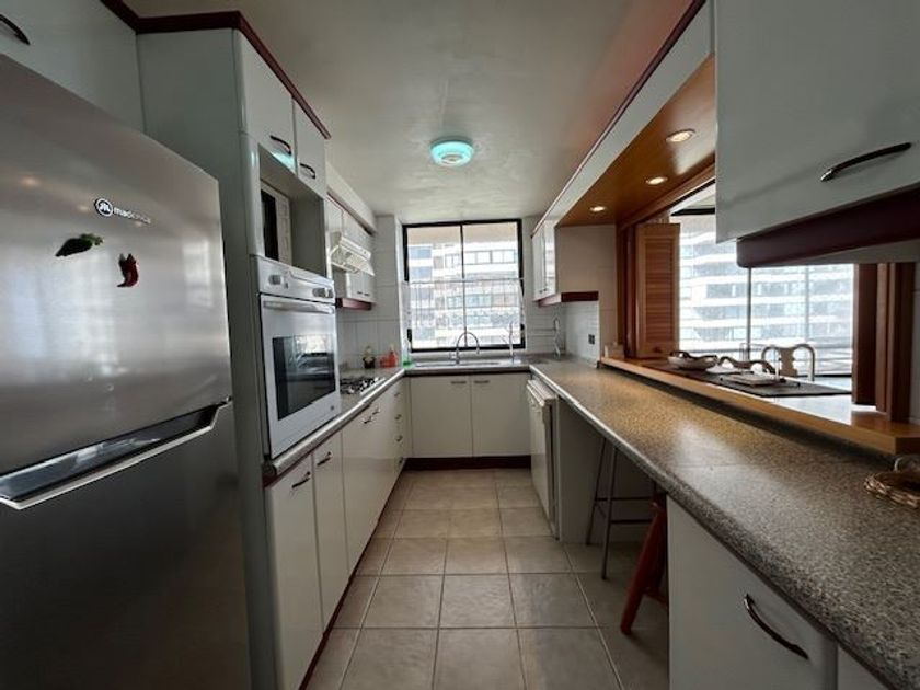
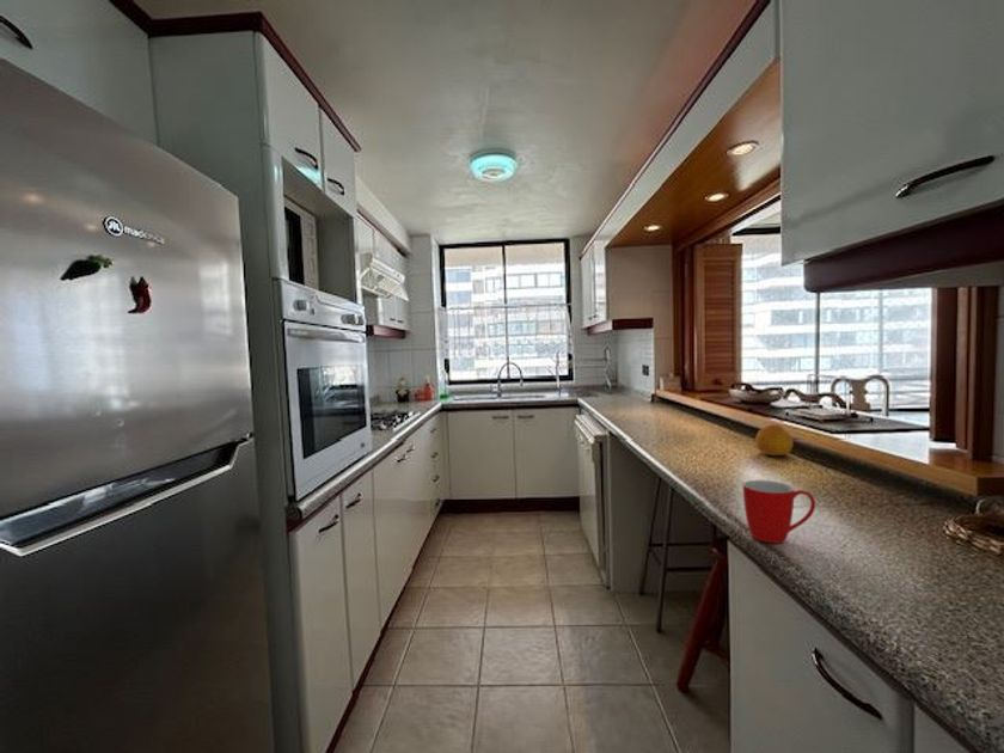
+ fruit (773, 439)
+ mug (778, 512)
